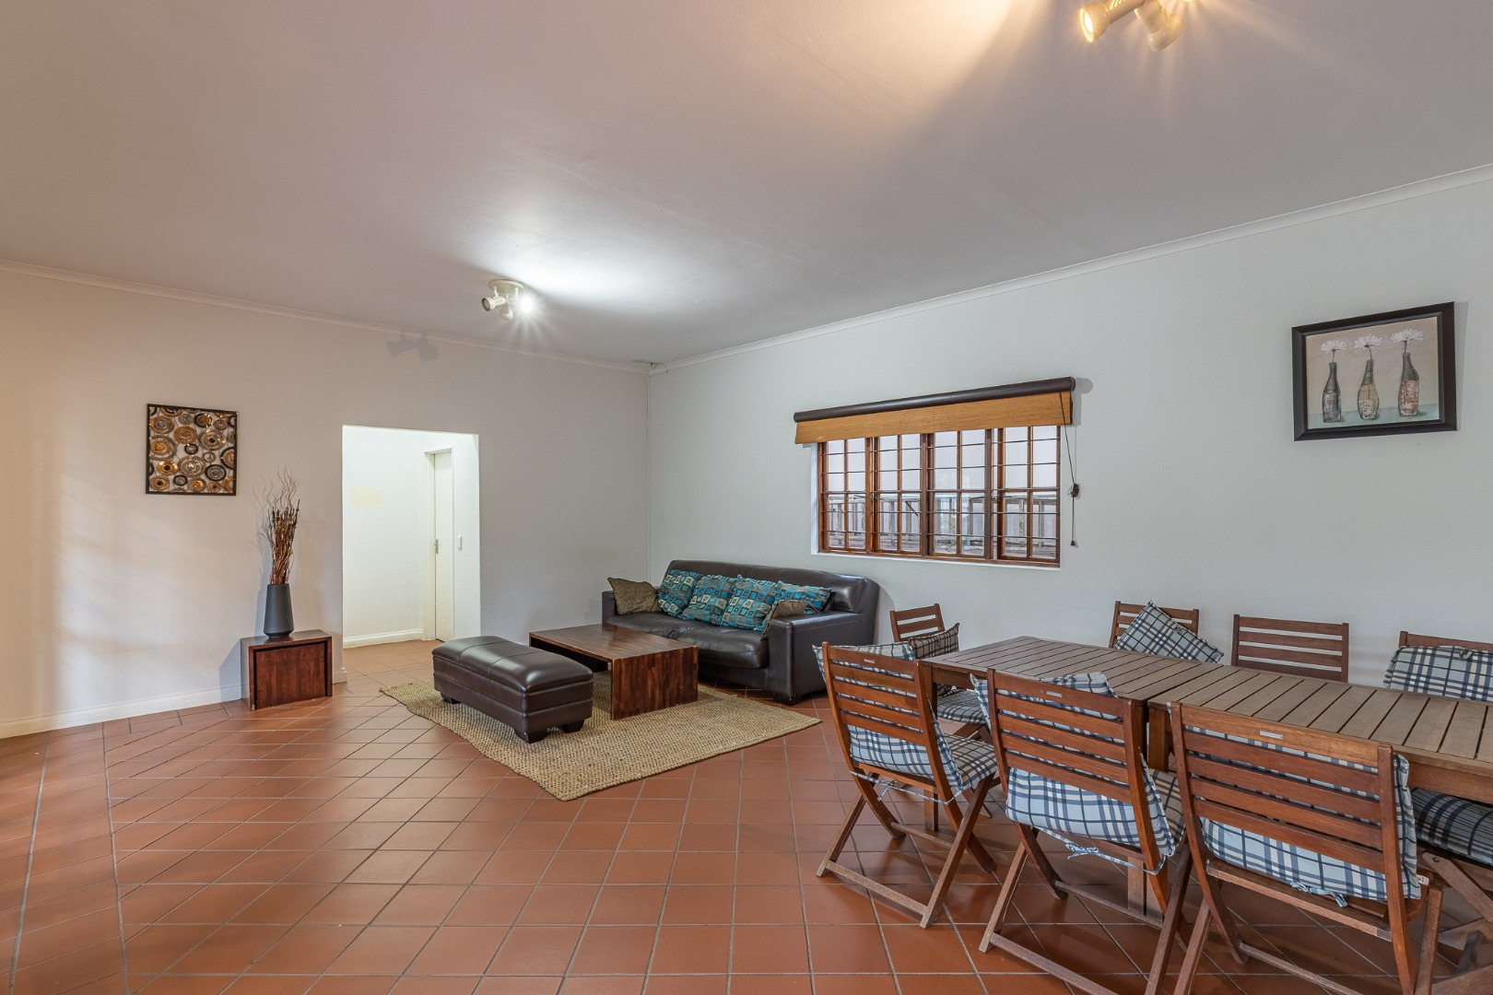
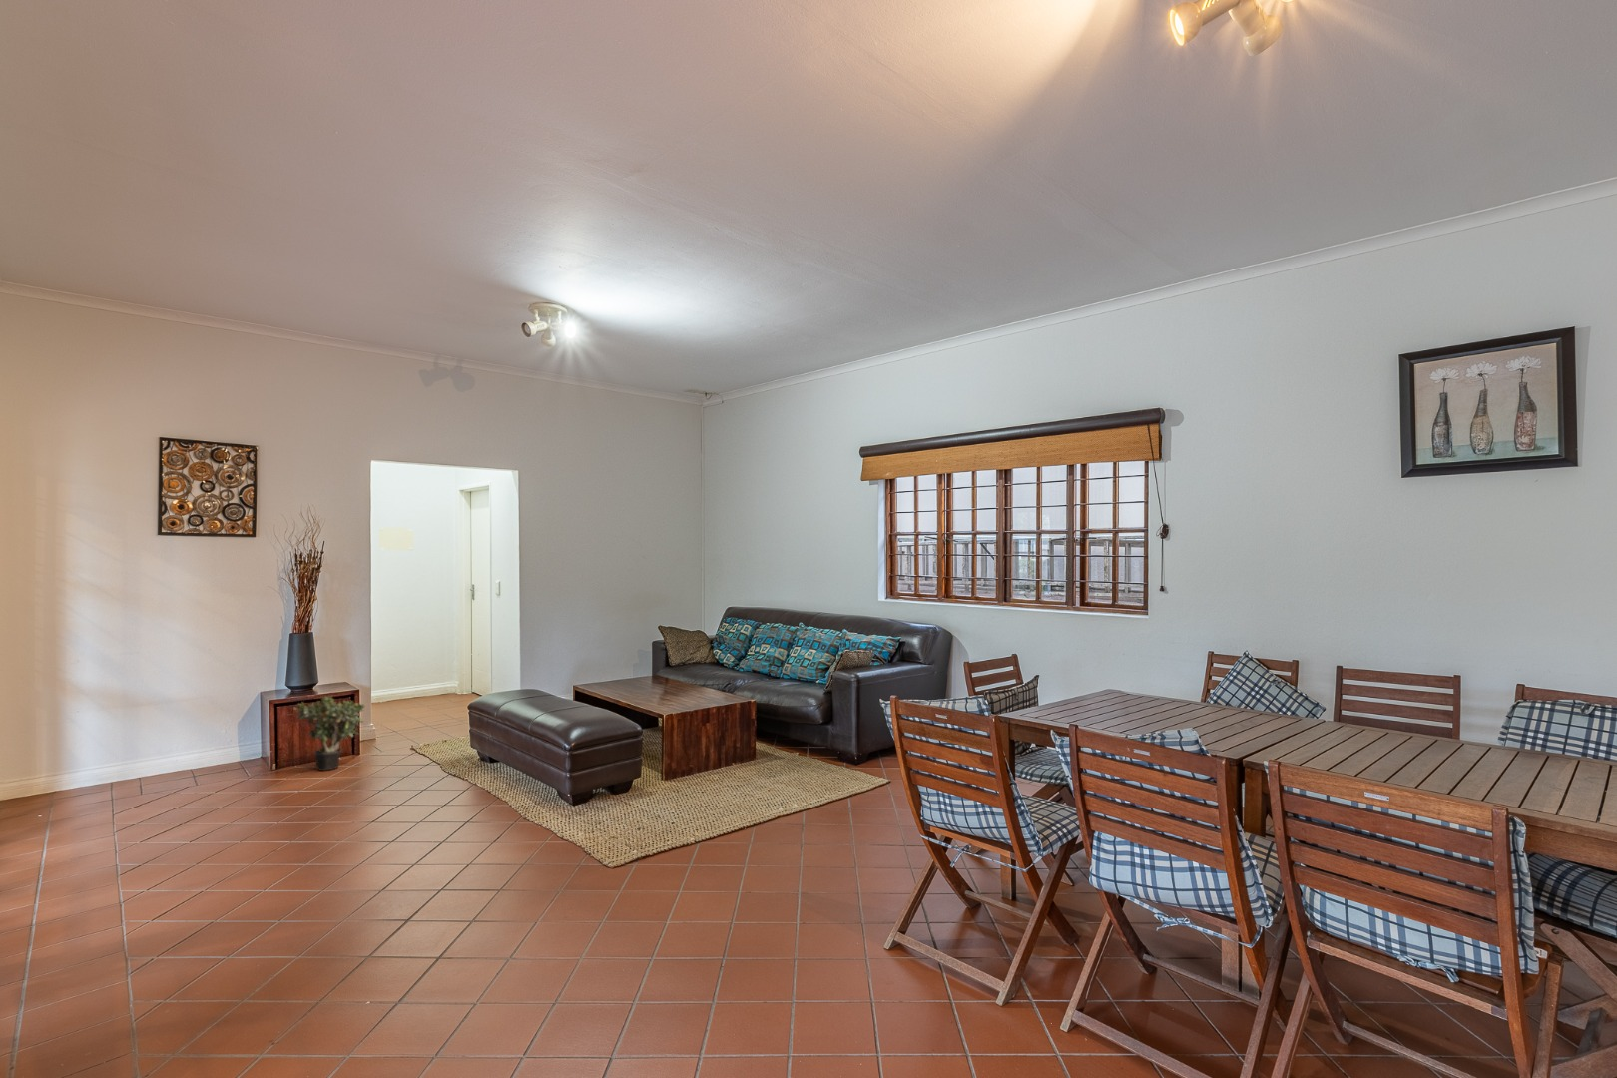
+ potted plant (331, 732)
